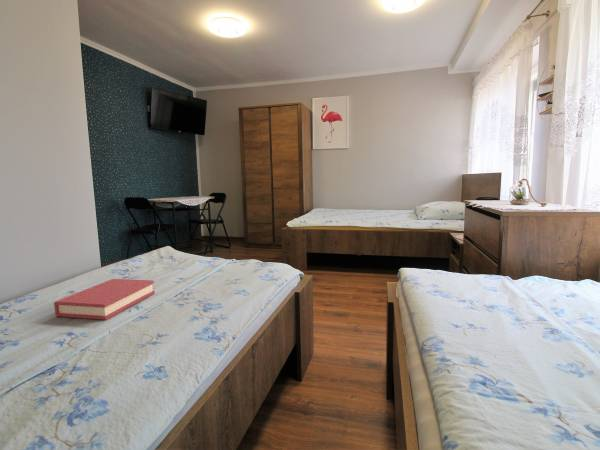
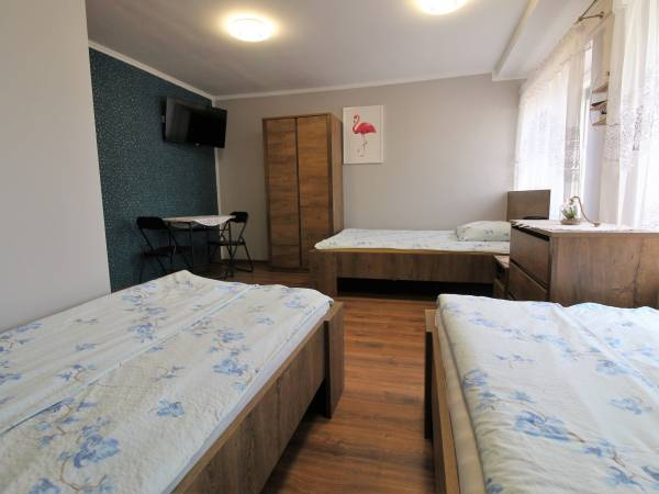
- hardback book (109, 296)
